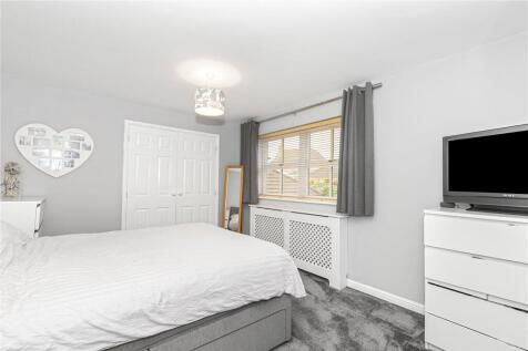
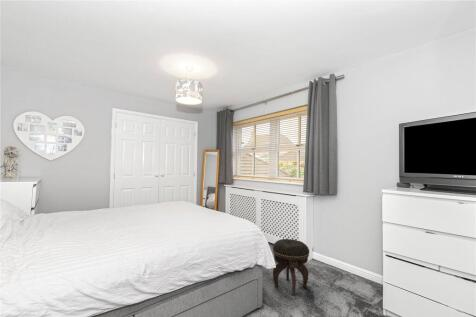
+ footstool (290, 264)
